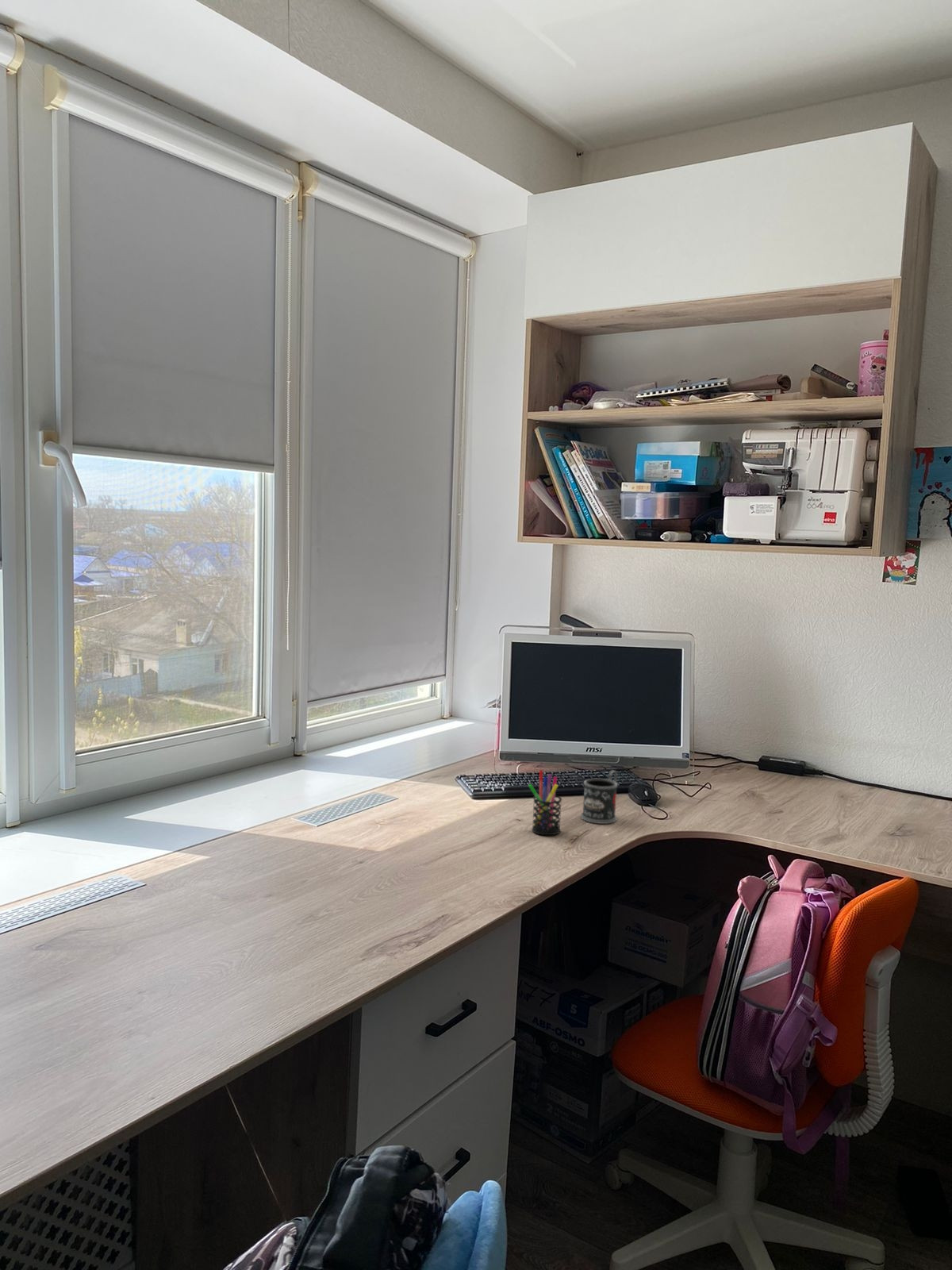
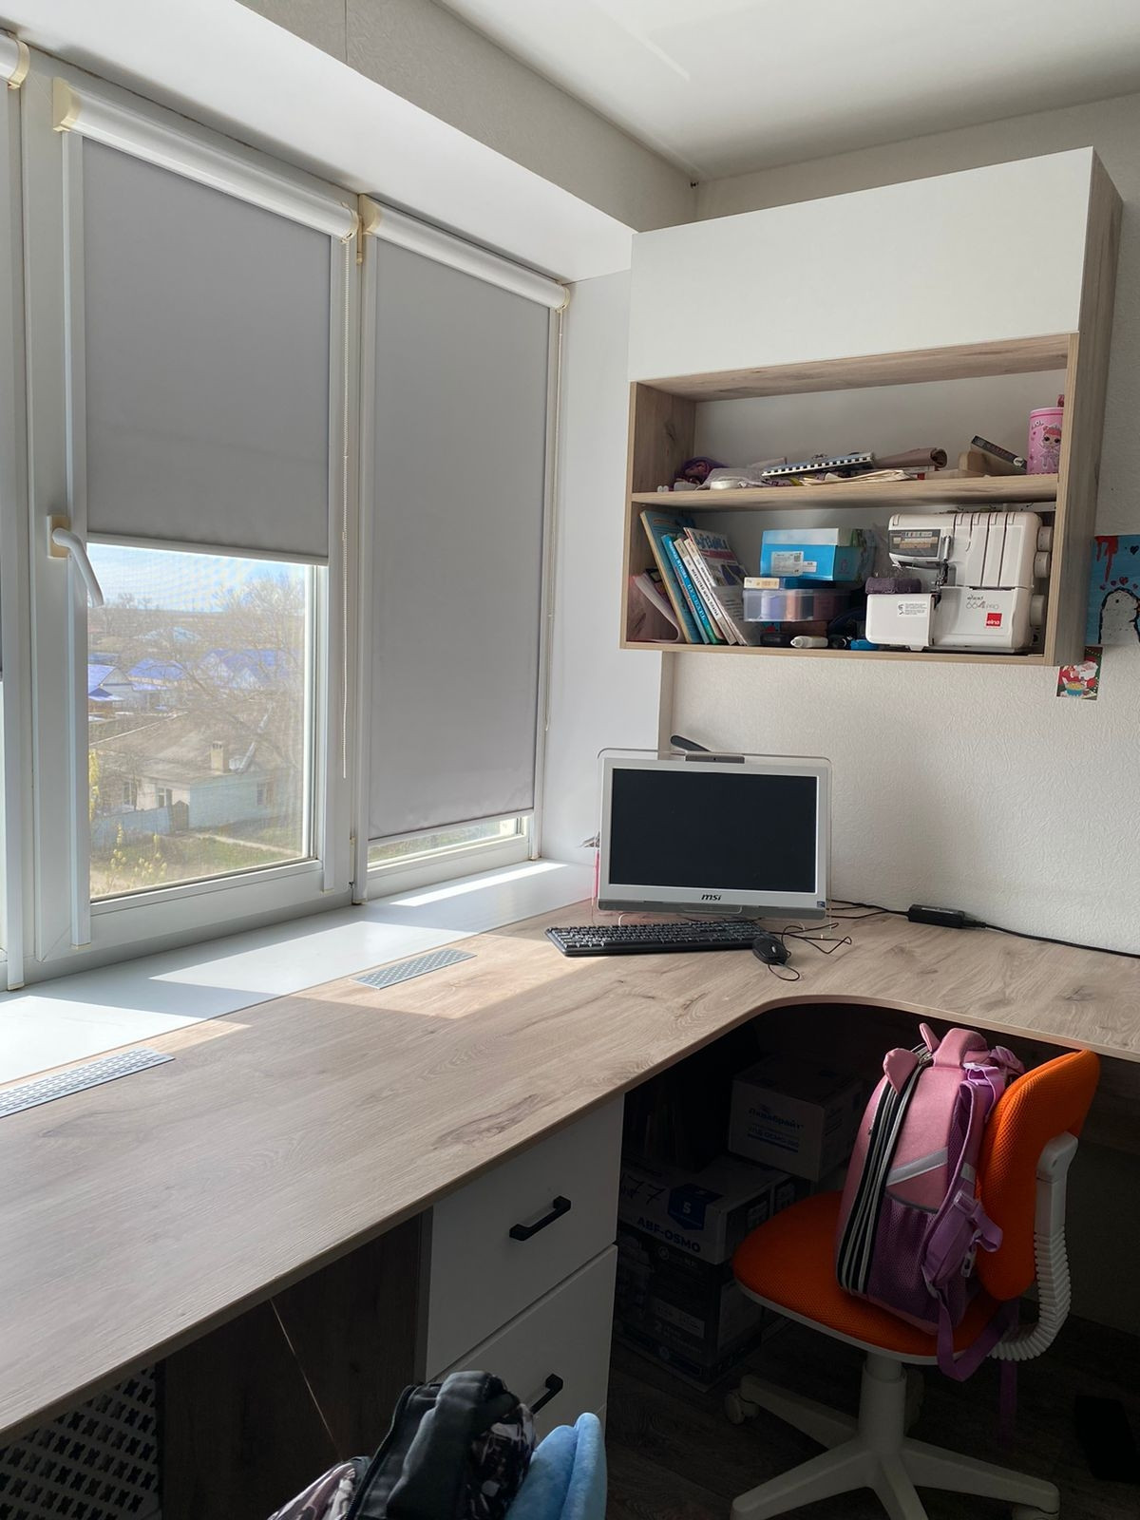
- pen holder (543, 802)
- mug (604, 795)
